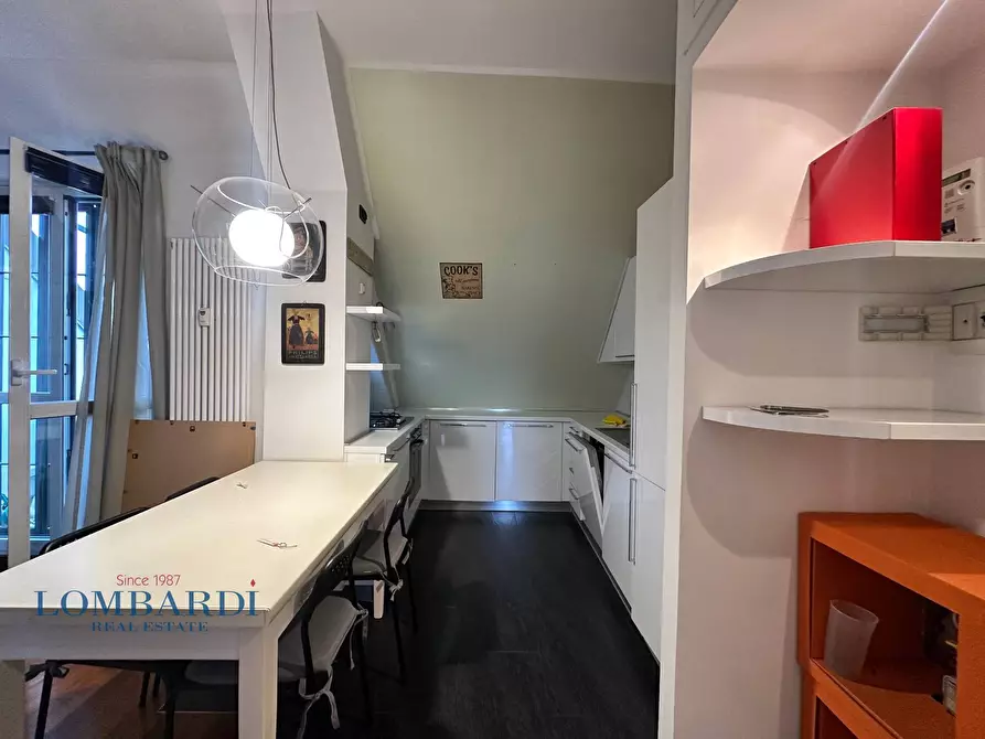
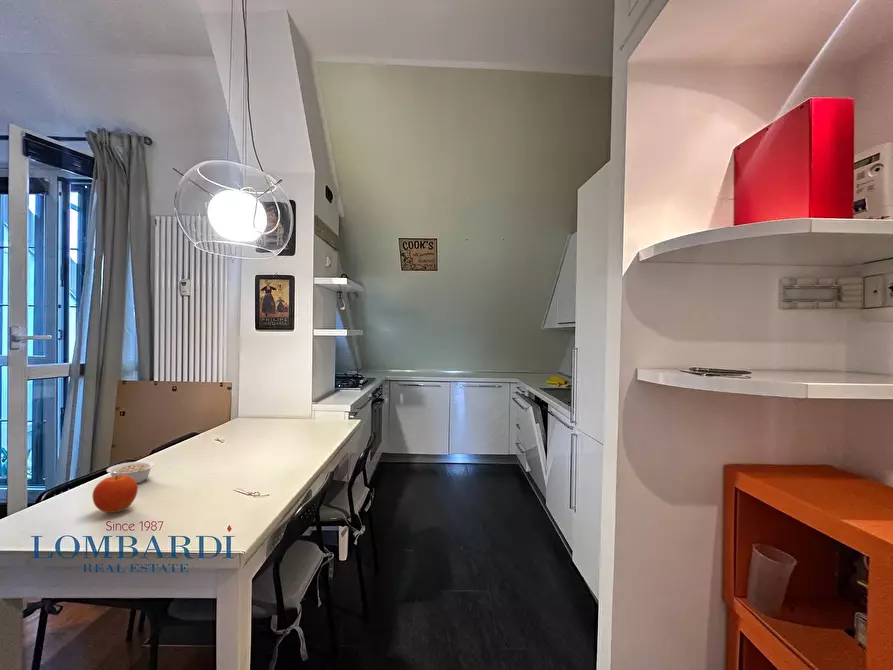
+ legume (132, 472)
+ fruit (115, 493)
